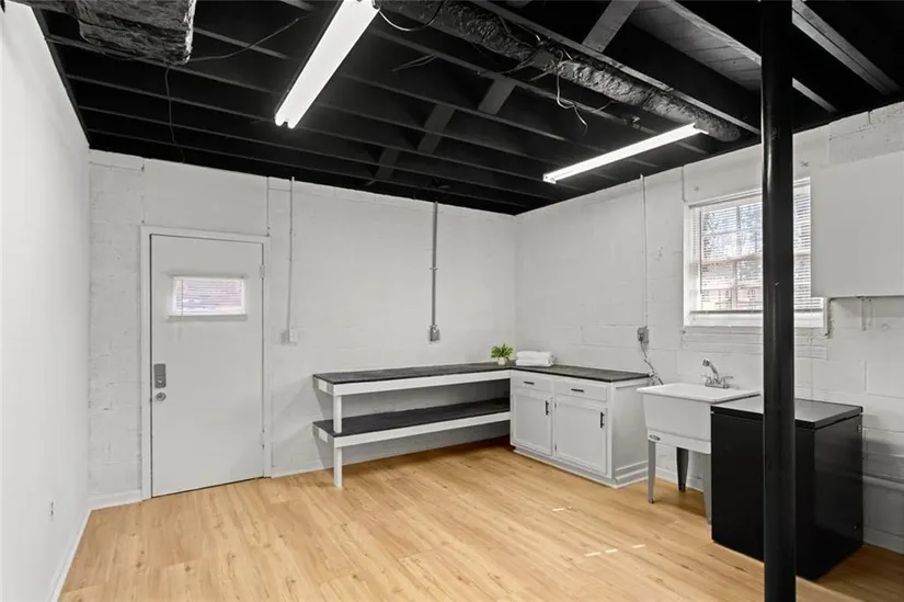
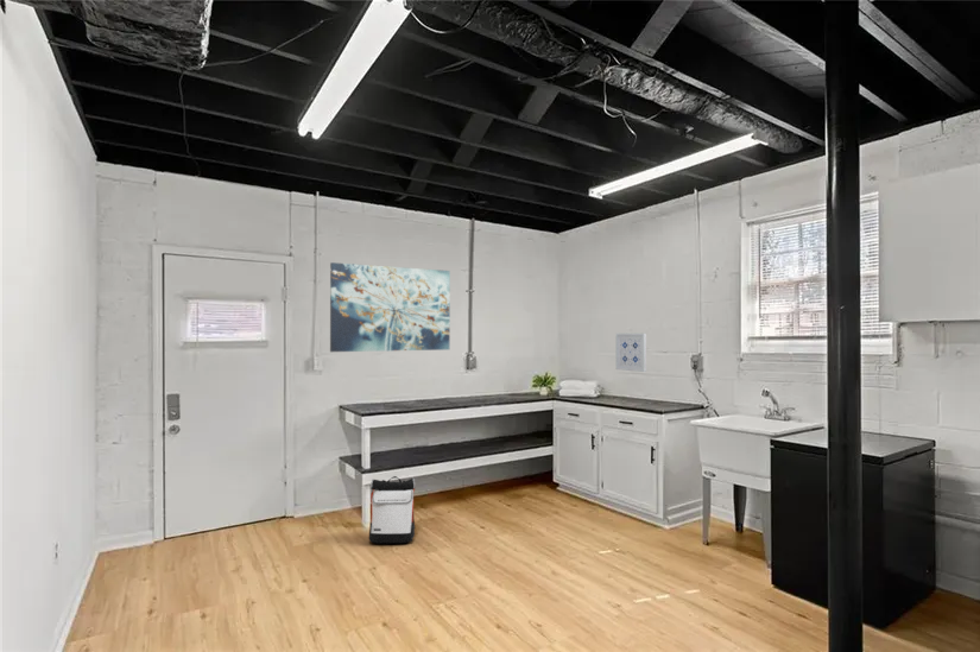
+ wall art (630, 352)
+ backpack (392, 509)
+ wall art (393, 309)
